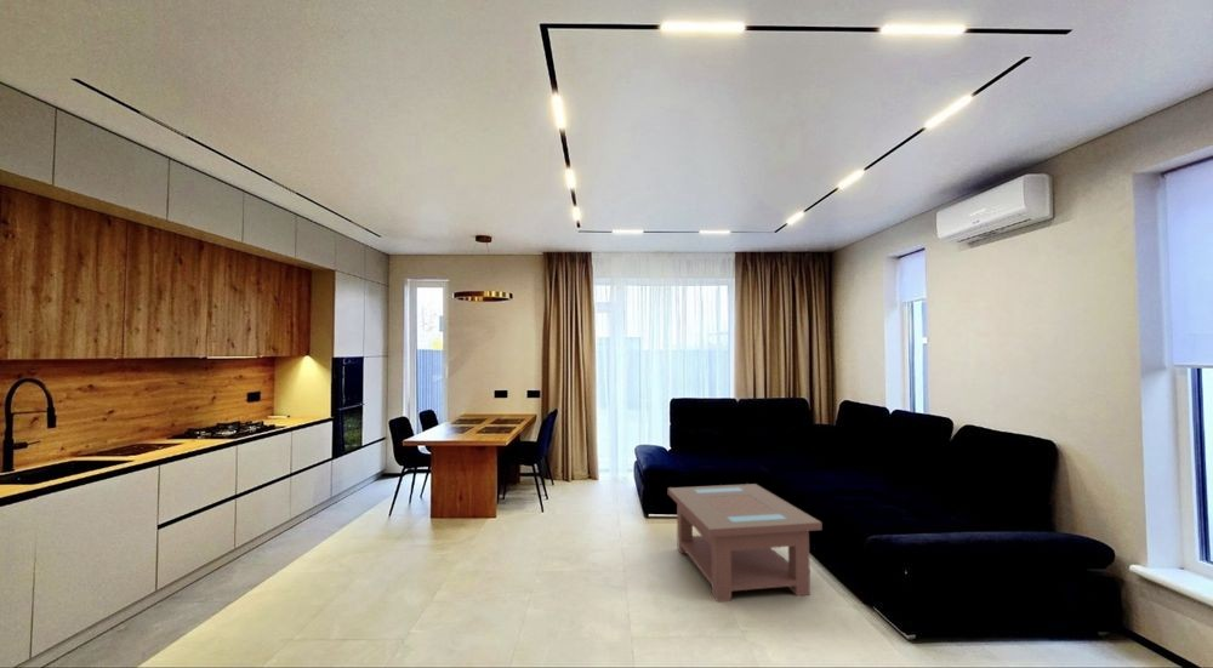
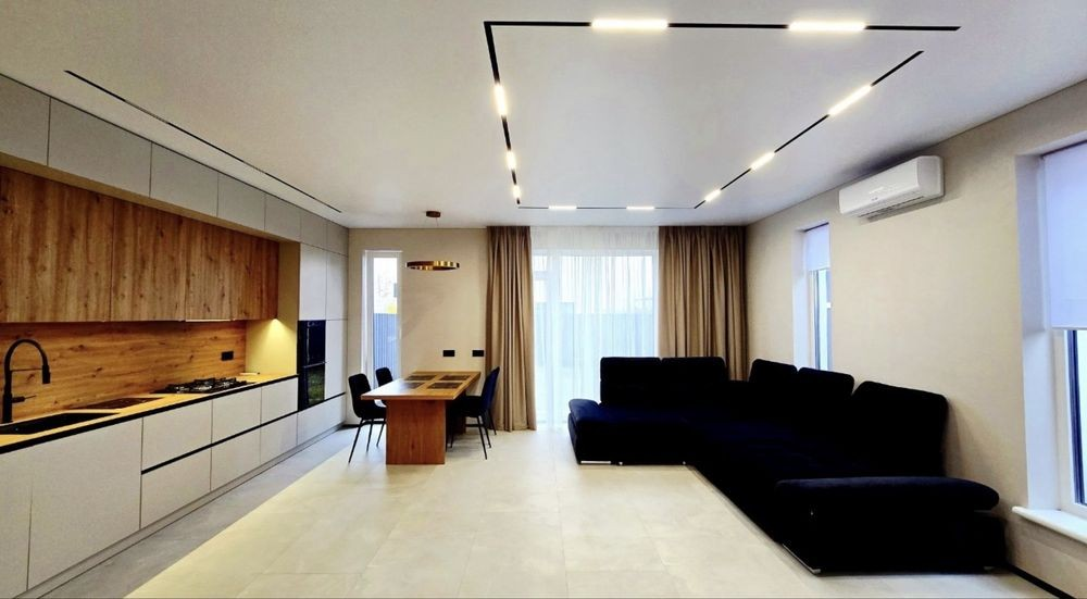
- coffee table (736, 536)
